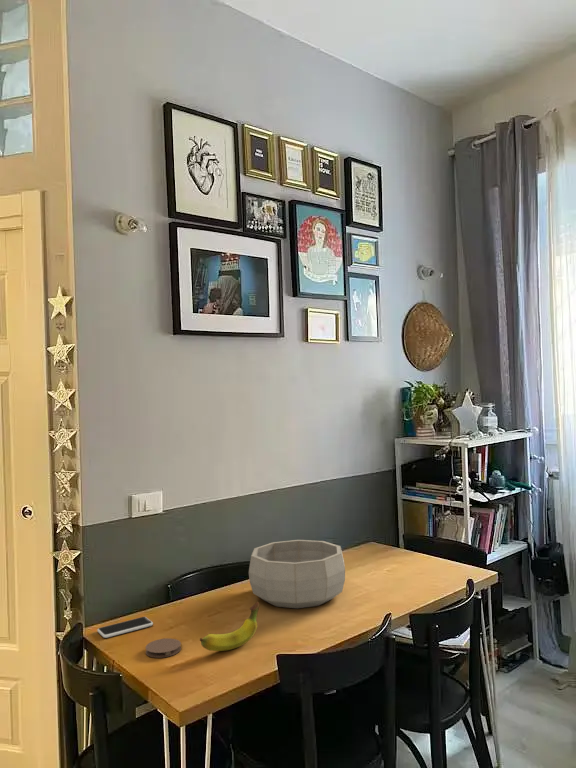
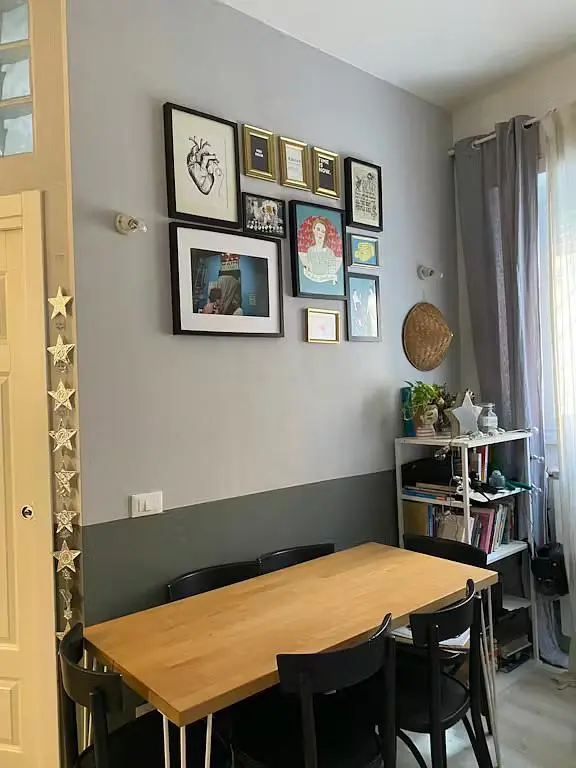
- coaster (163, 647)
- smartphone (125, 626)
- decorative bowl (297, 573)
- fruit (231, 632)
